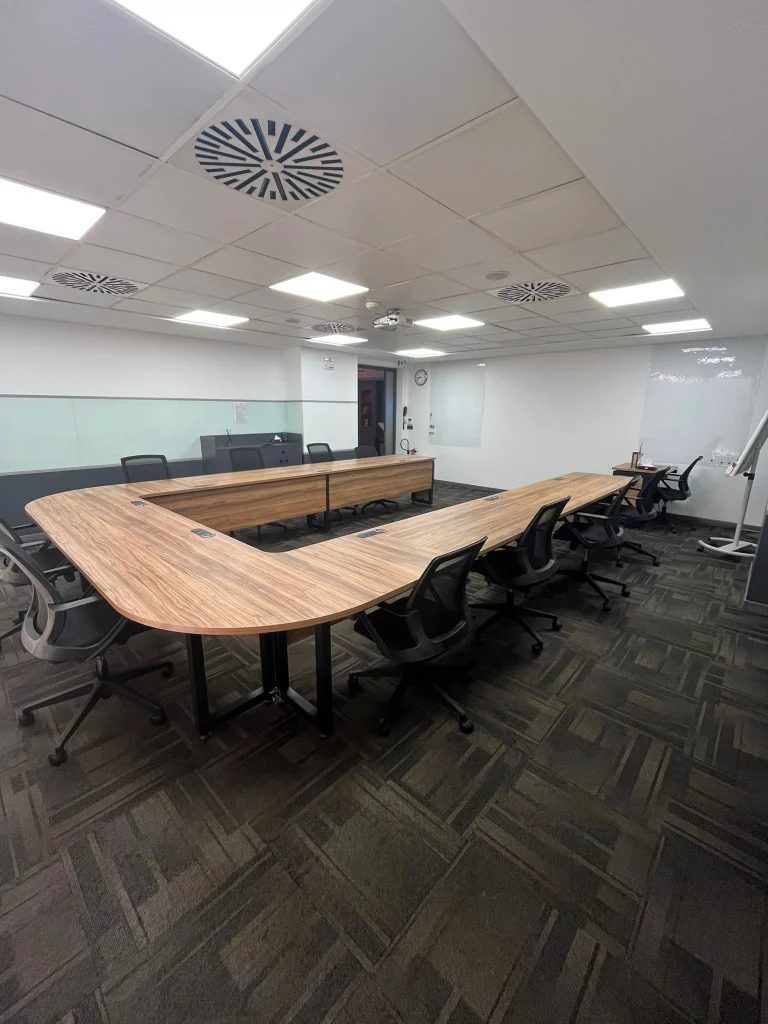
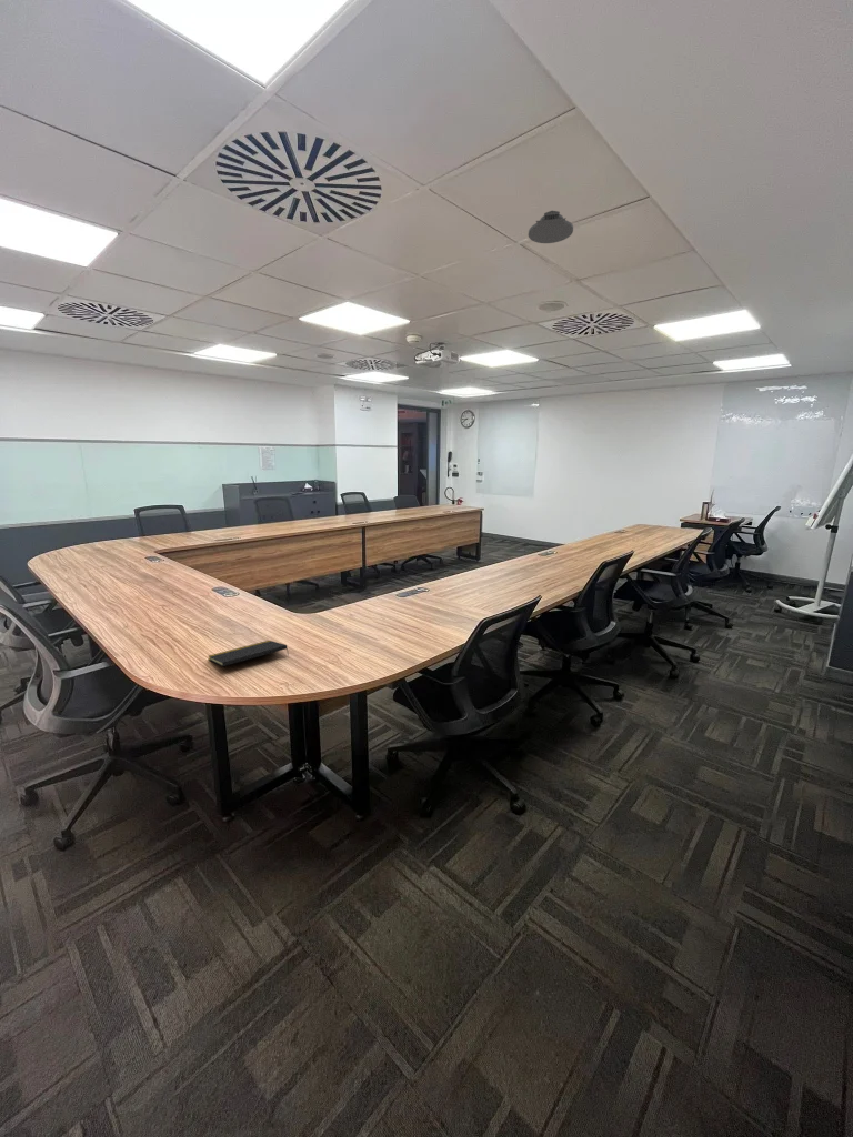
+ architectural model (551, 221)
+ notepad (248, 652)
